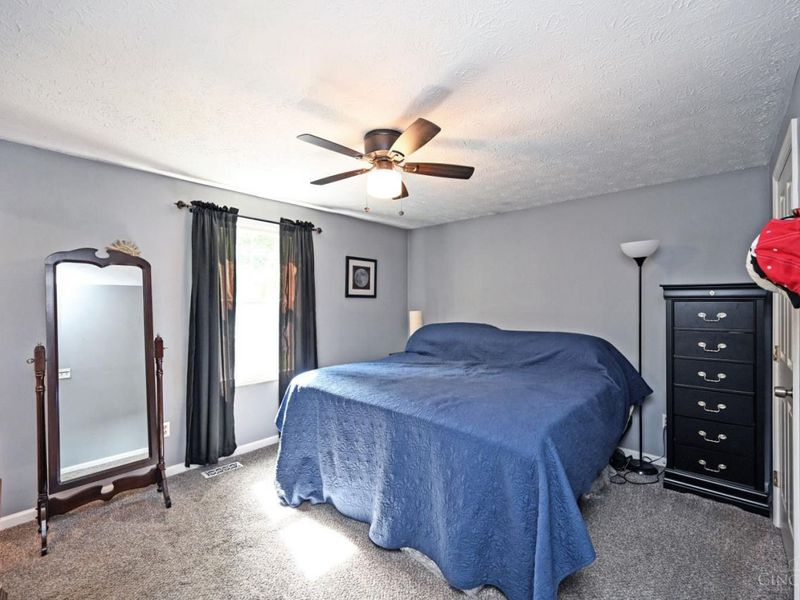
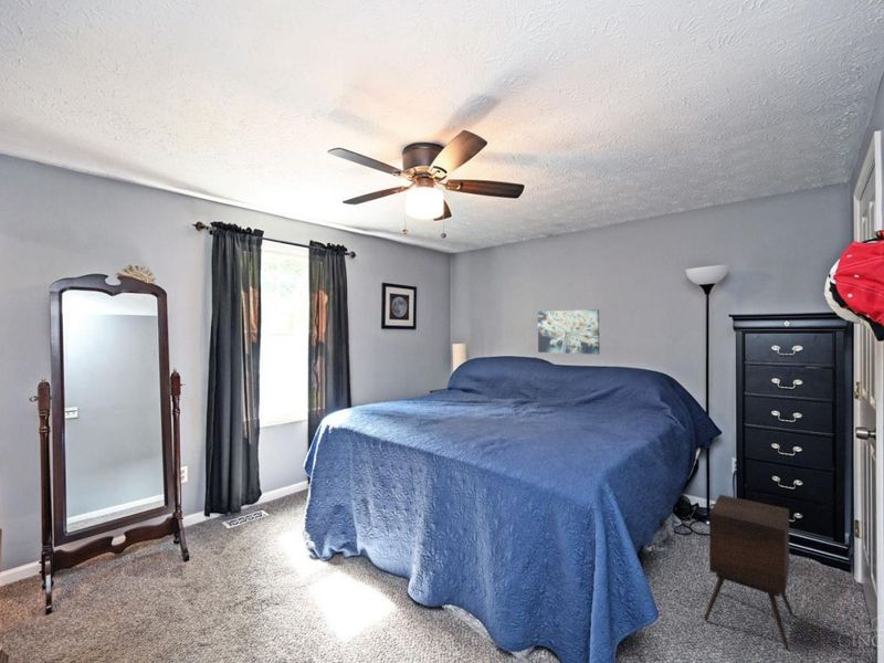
+ side table (748, 564)
+ wall art (567, 332)
